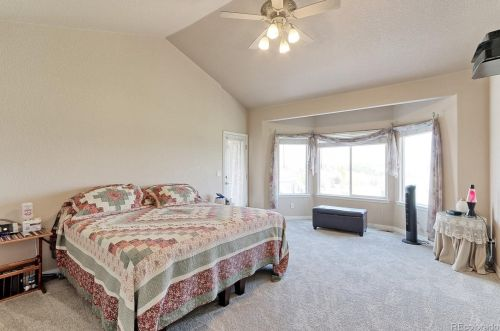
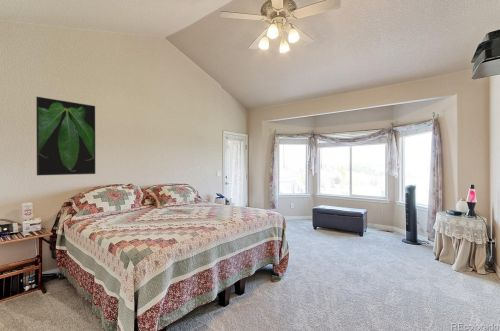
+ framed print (68, 138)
